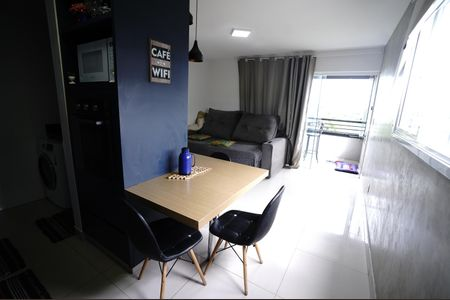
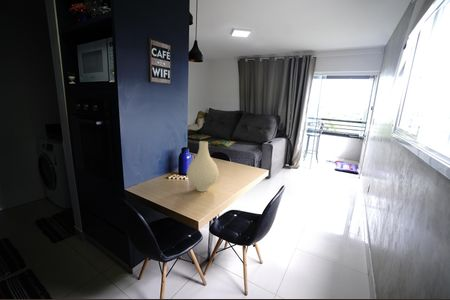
+ vase (203, 166)
